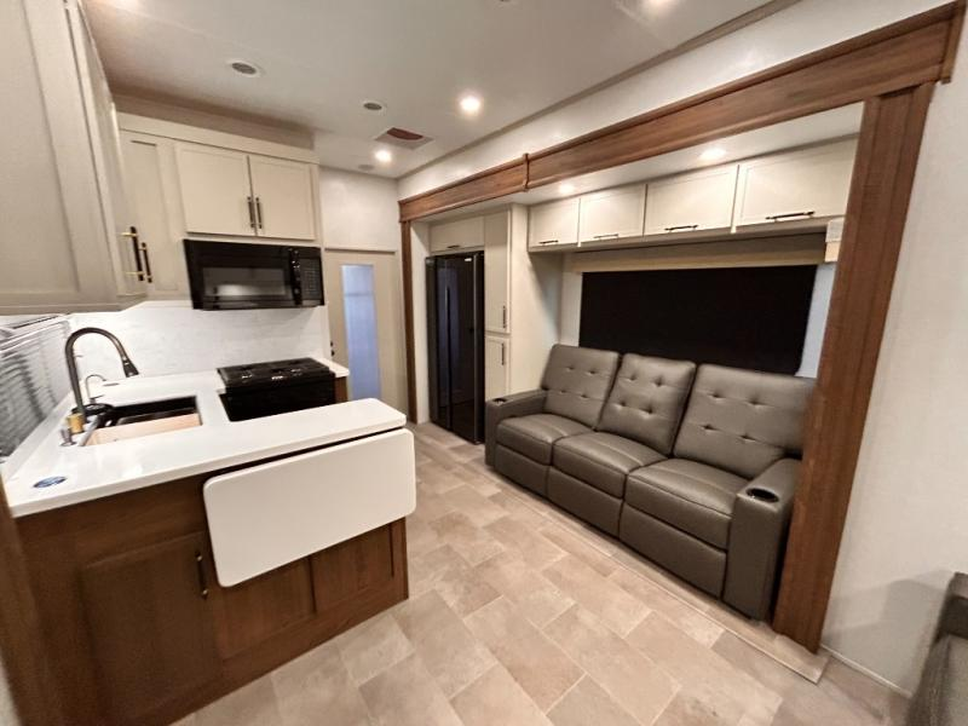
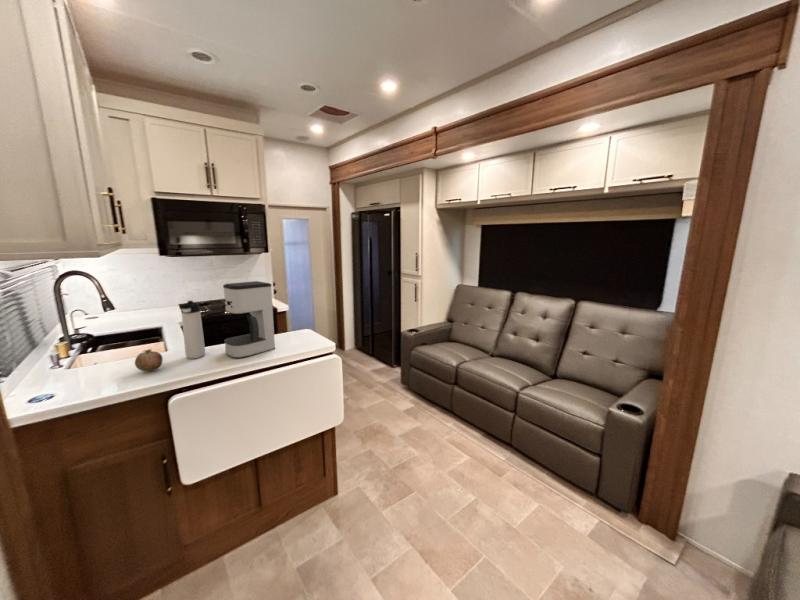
+ thermos bottle (191, 330)
+ coffee maker (247, 318)
+ fruit (148, 360)
